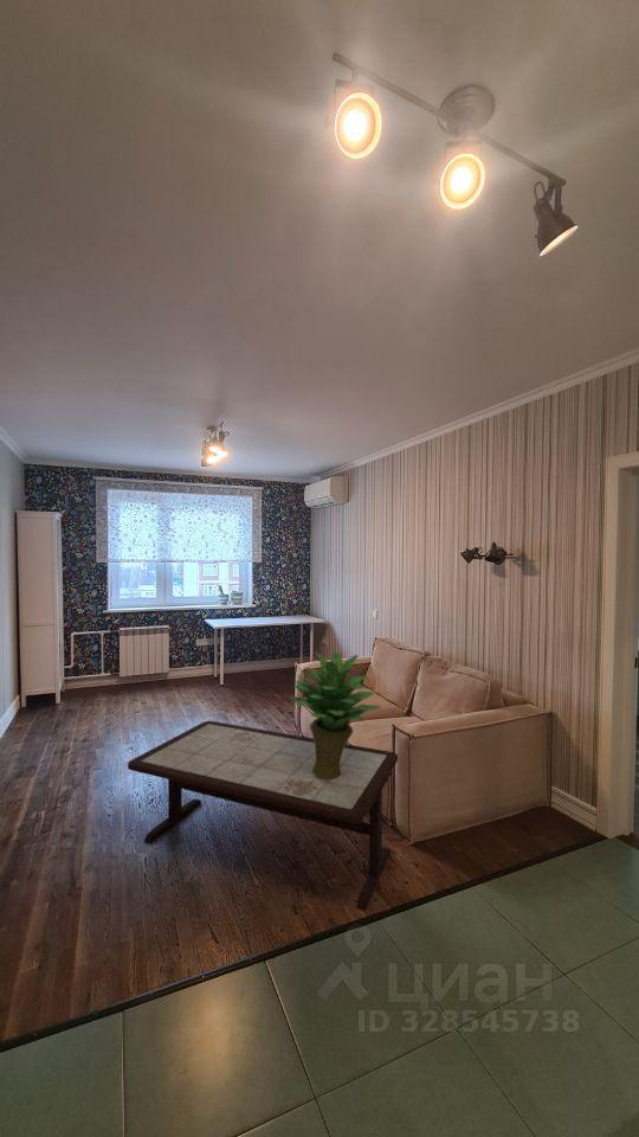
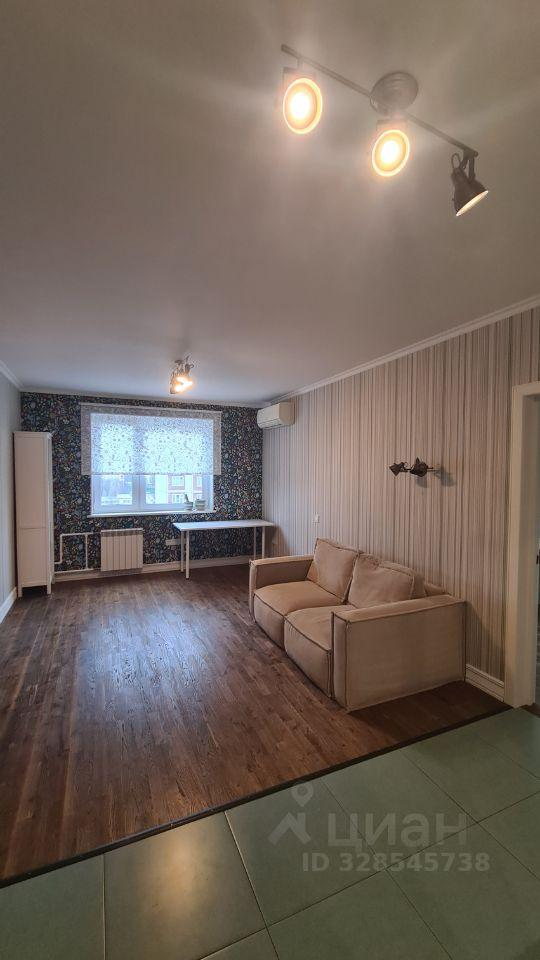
- coffee table (265, 802)
- potted plant (325, 713)
